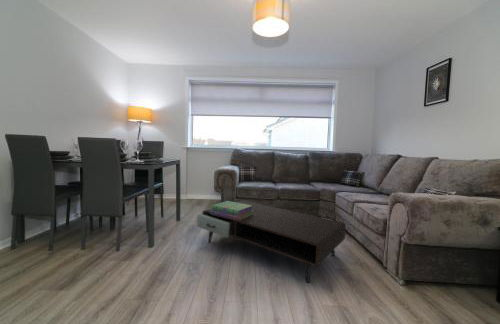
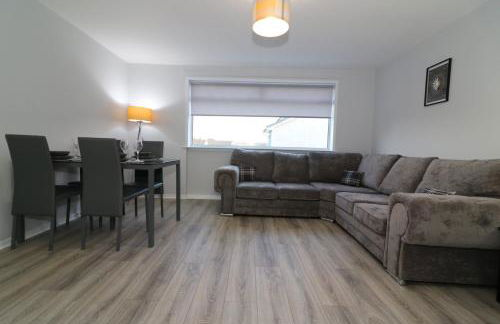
- stack of books (232, 209)
- coffee table (266, 233)
